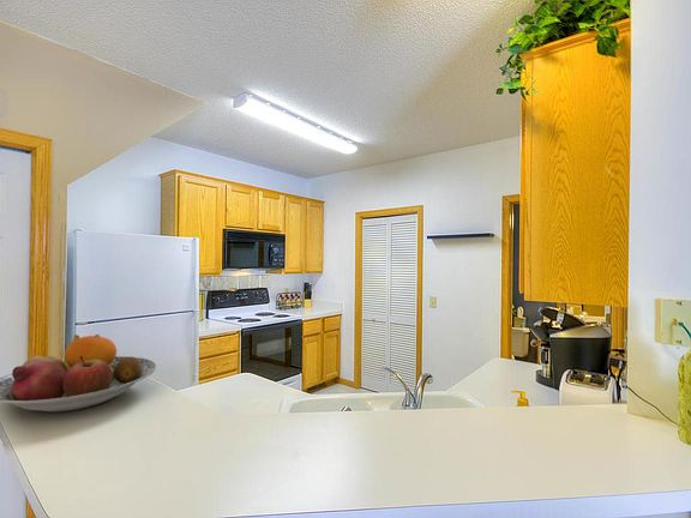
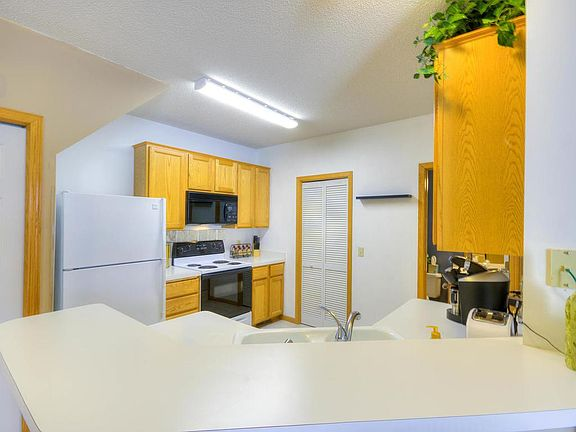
- fruit bowl (79, 368)
